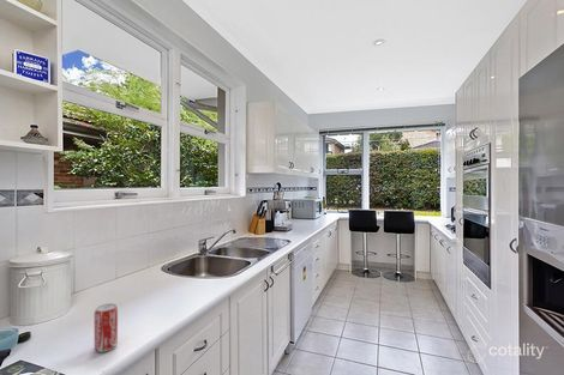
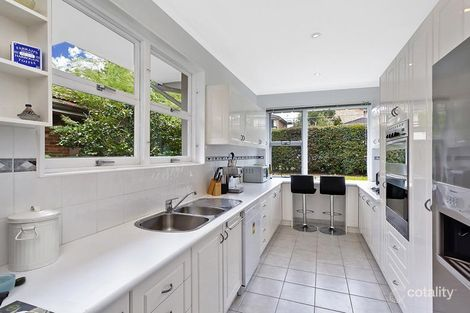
- beverage can (106, 327)
